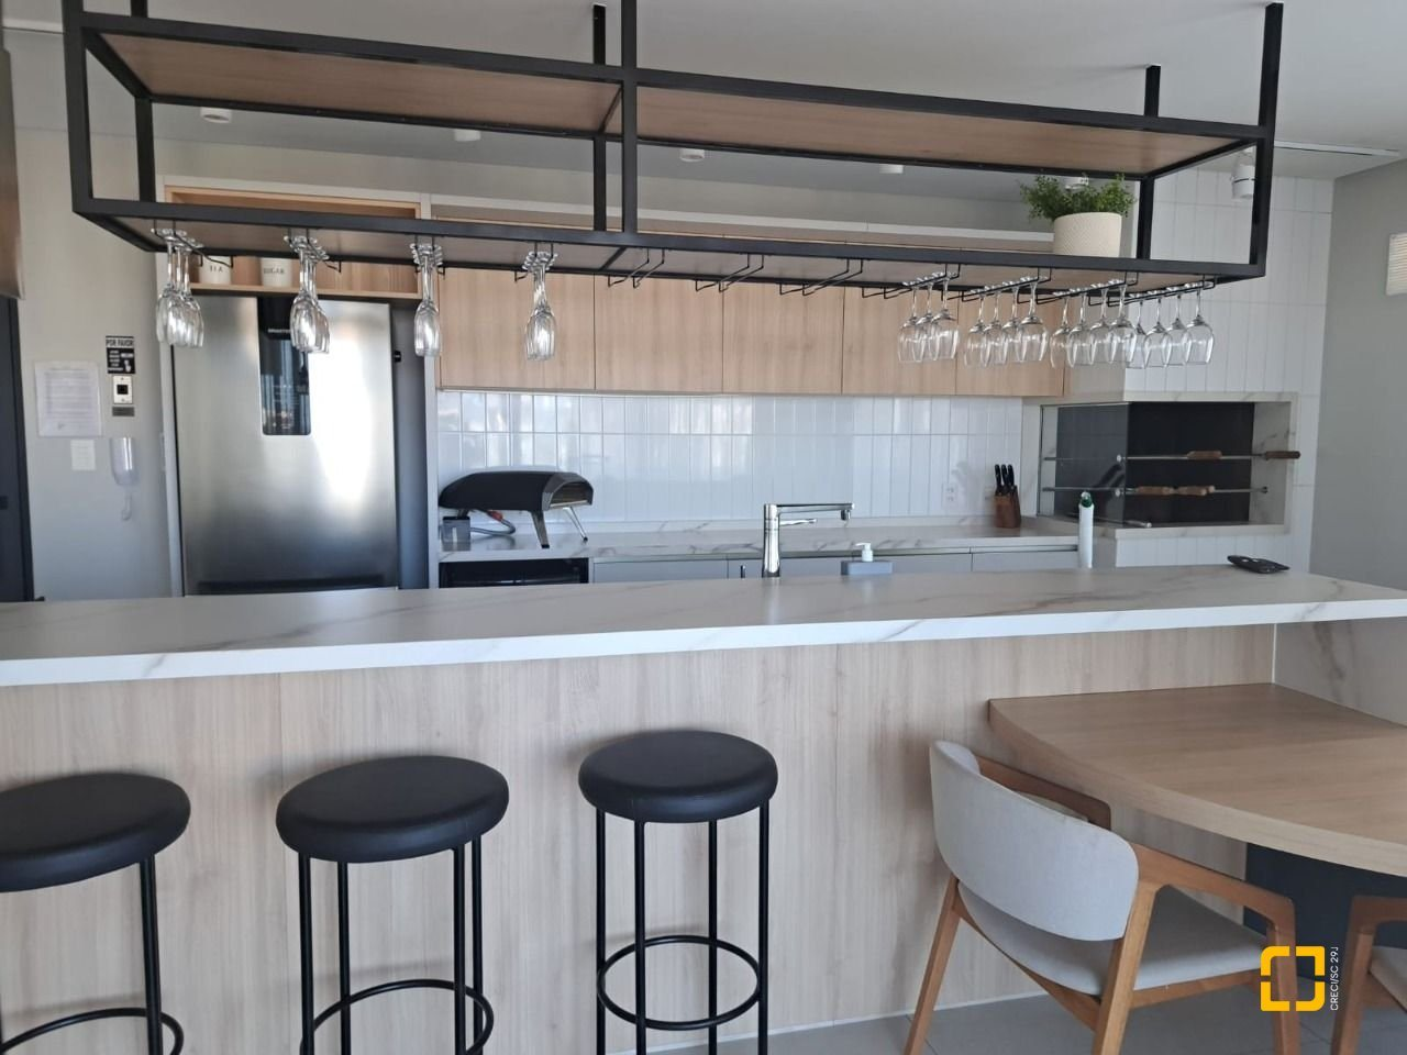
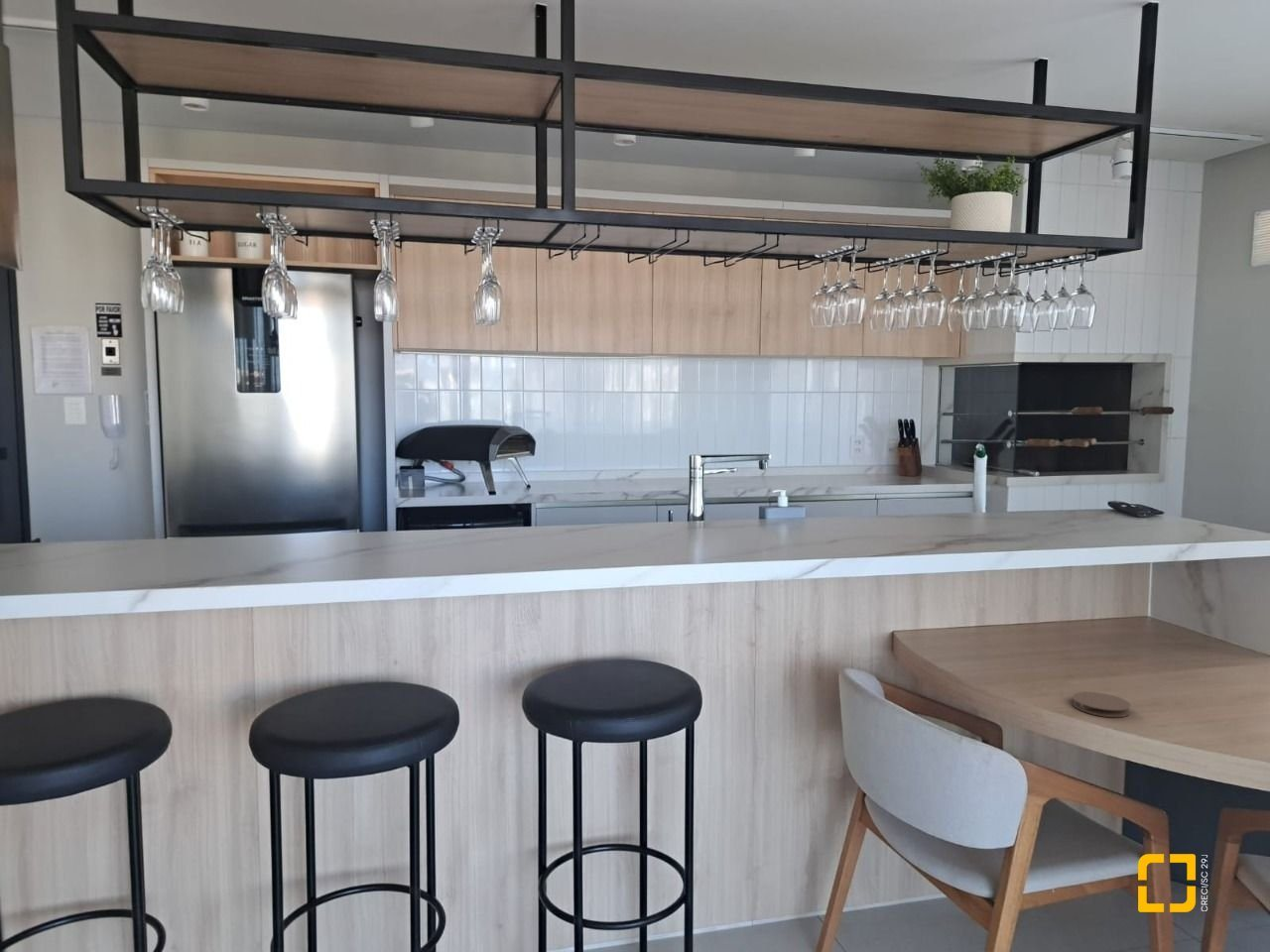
+ coaster (1100, 704)
